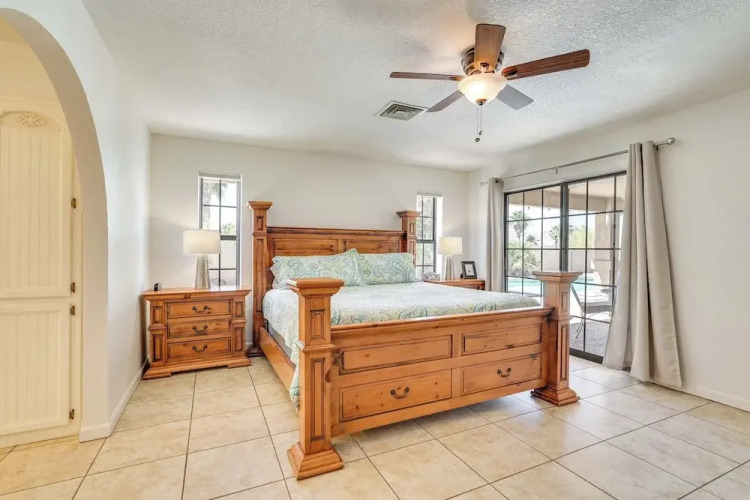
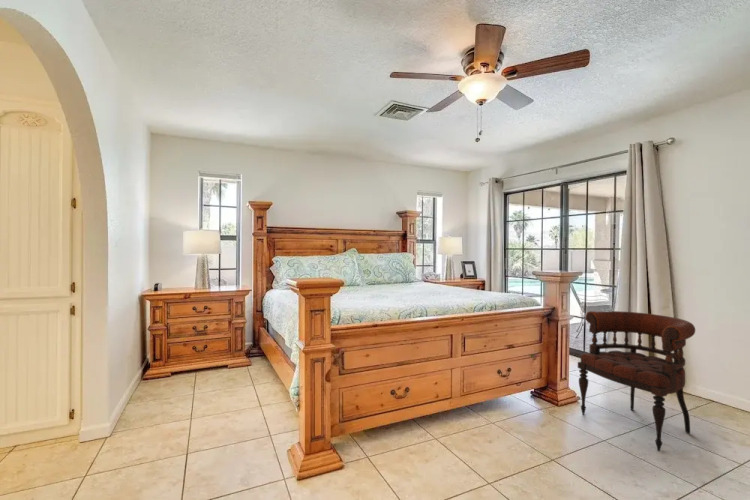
+ armchair (639, 370)
